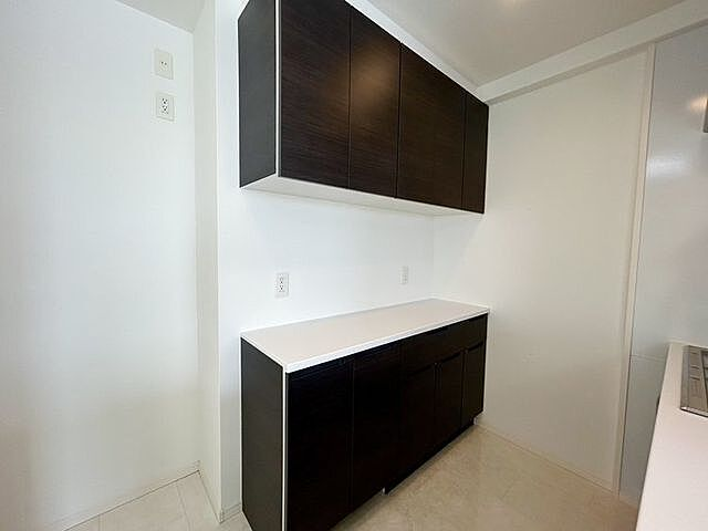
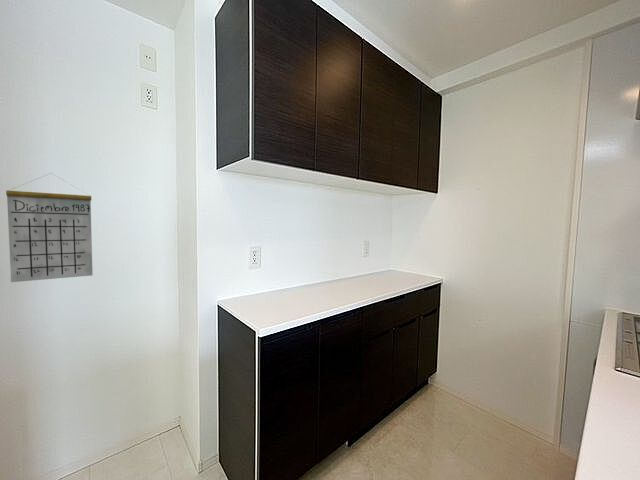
+ calendar (53, 226)
